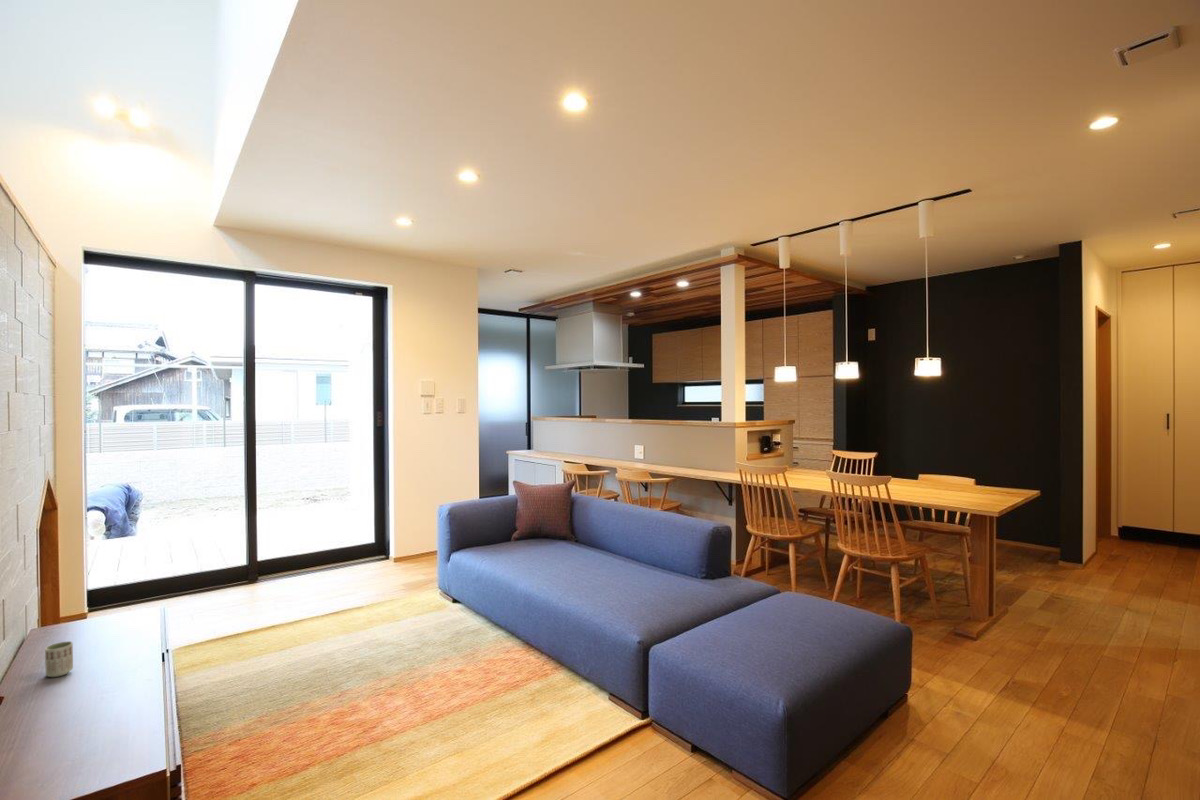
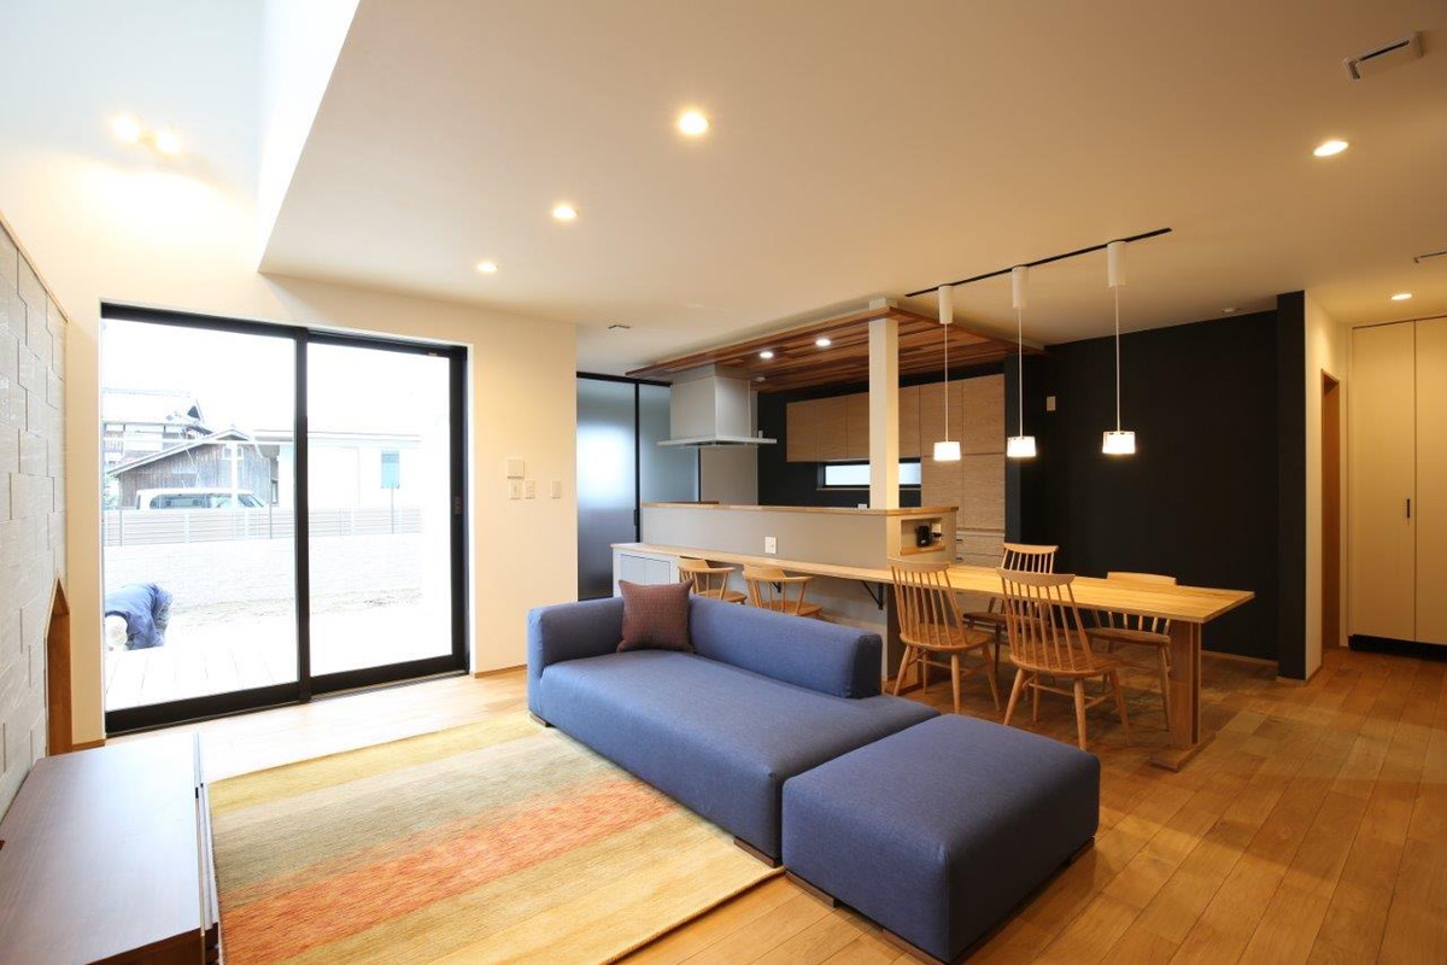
- cup (59, 659)
